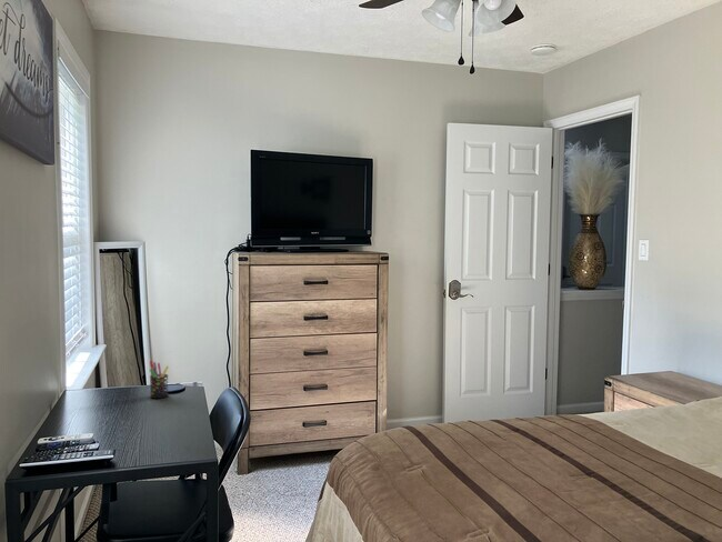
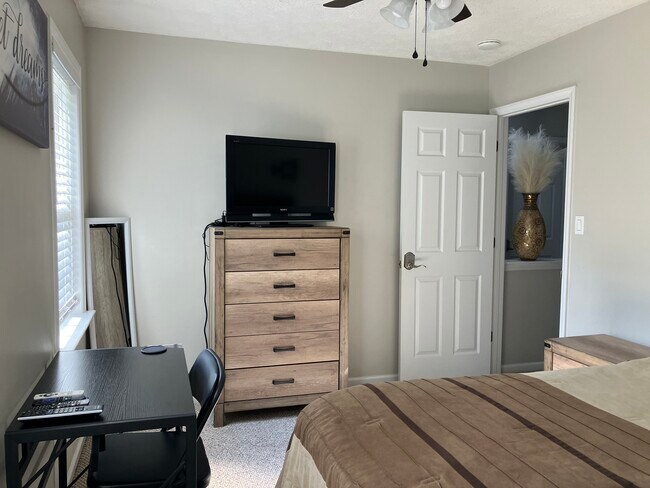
- pen holder (157, 379)
